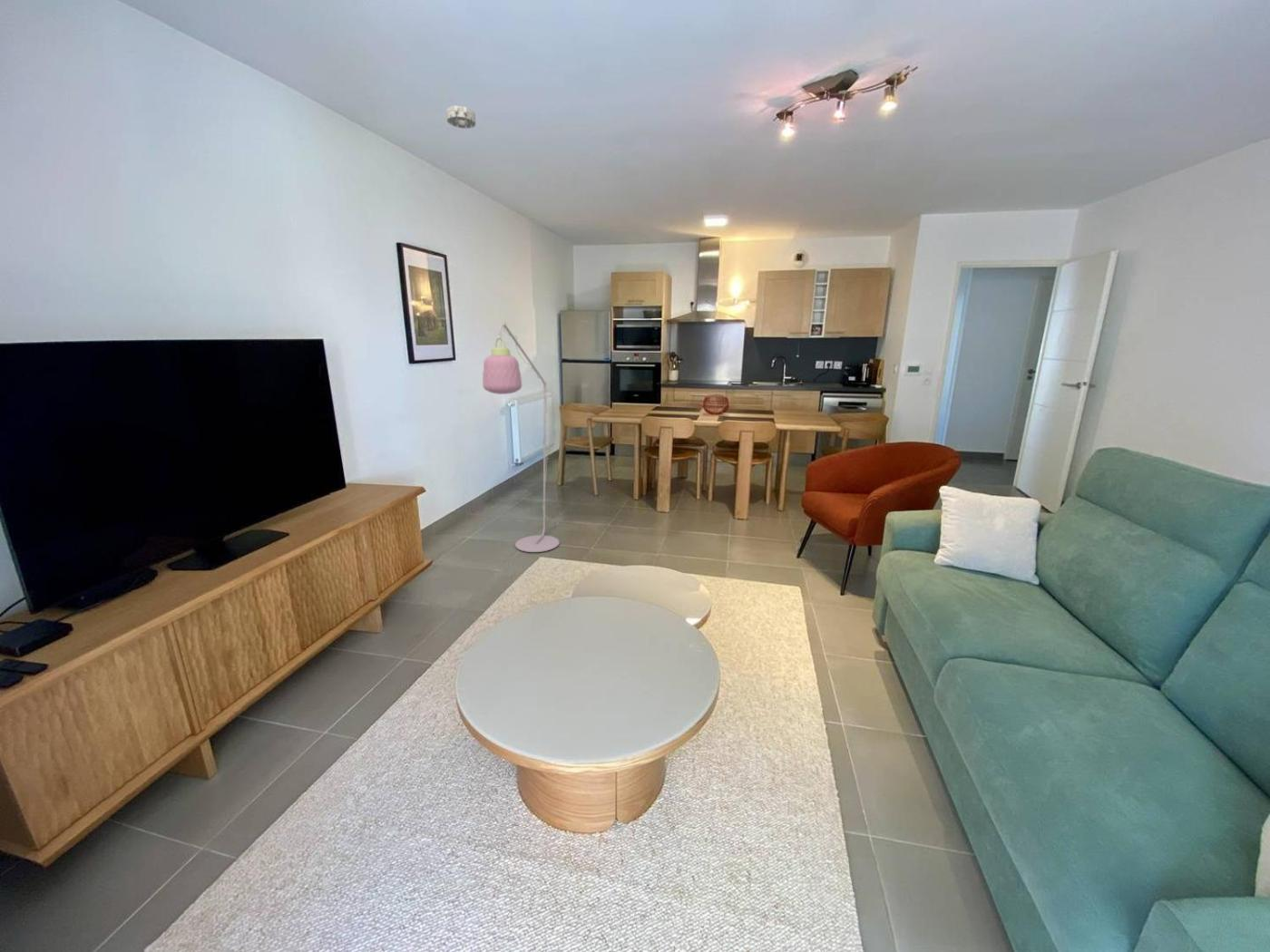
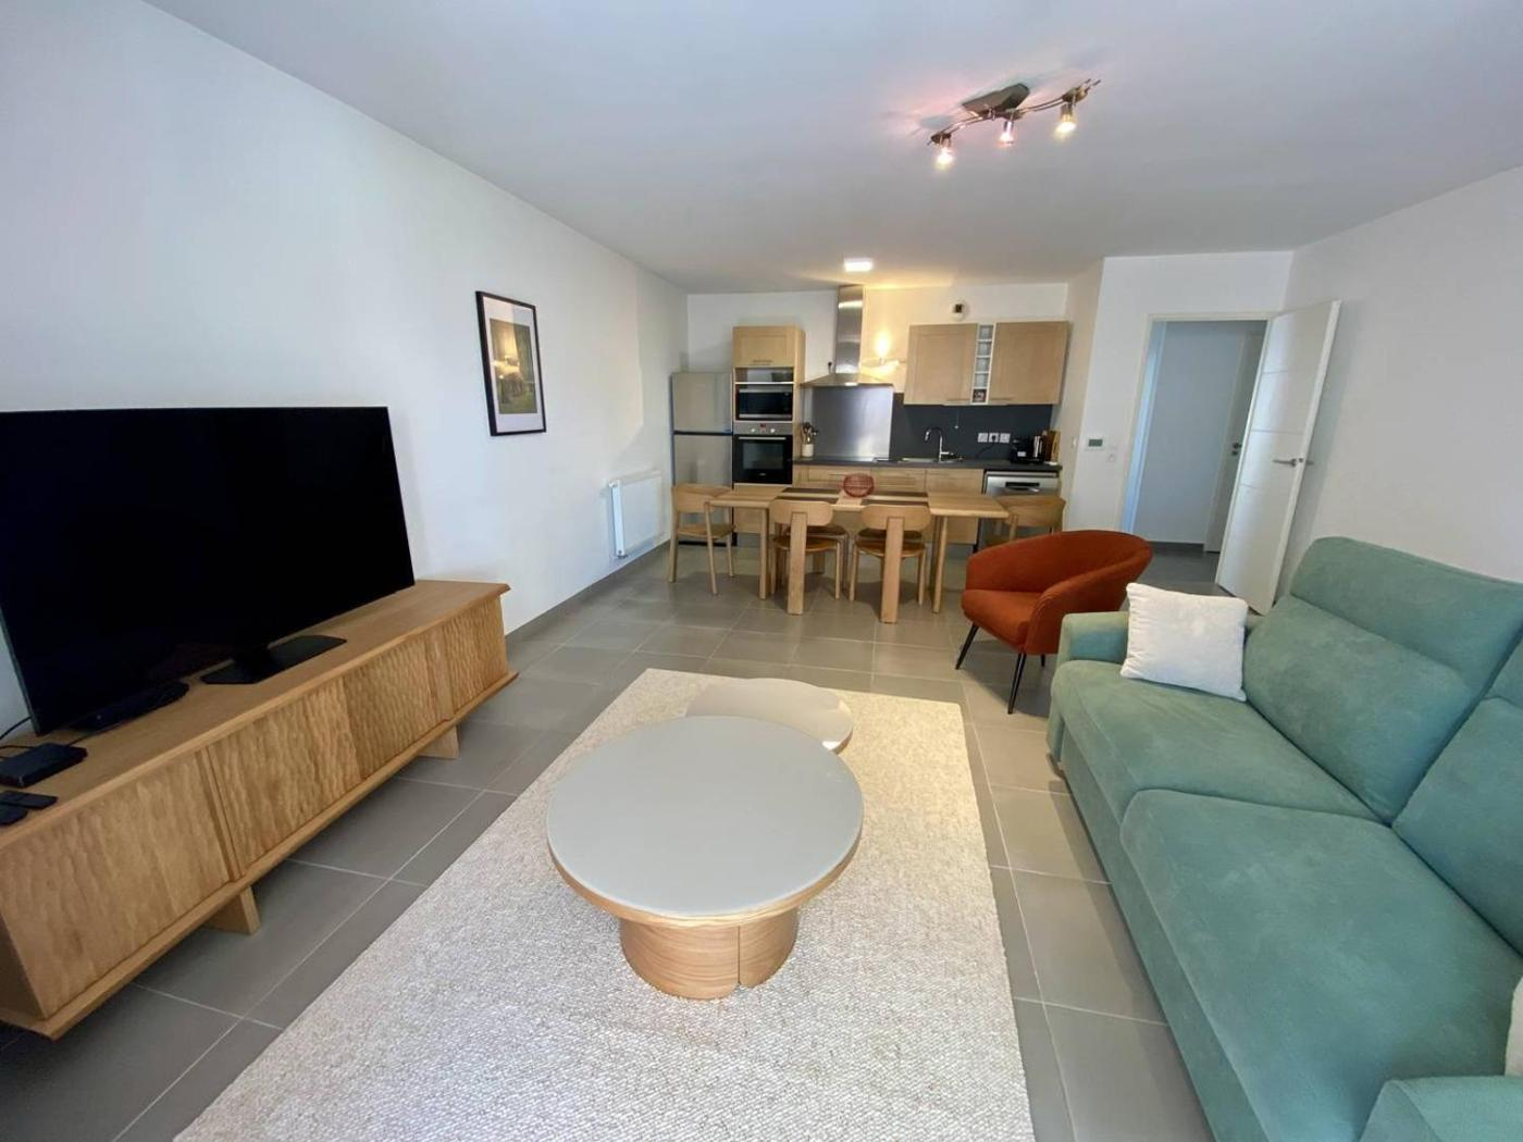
- floor lamp (543, 436)
- smoke detector (461, 116)
